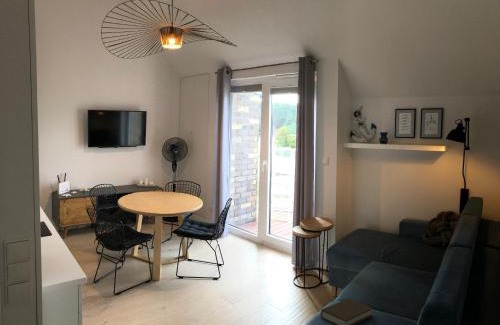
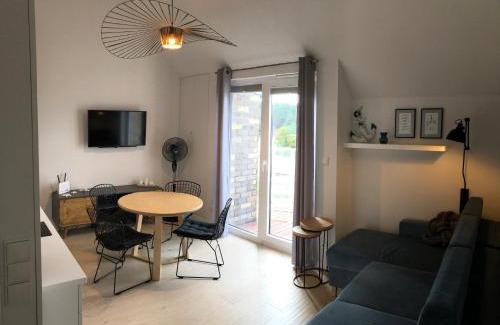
- book (346, 312)
